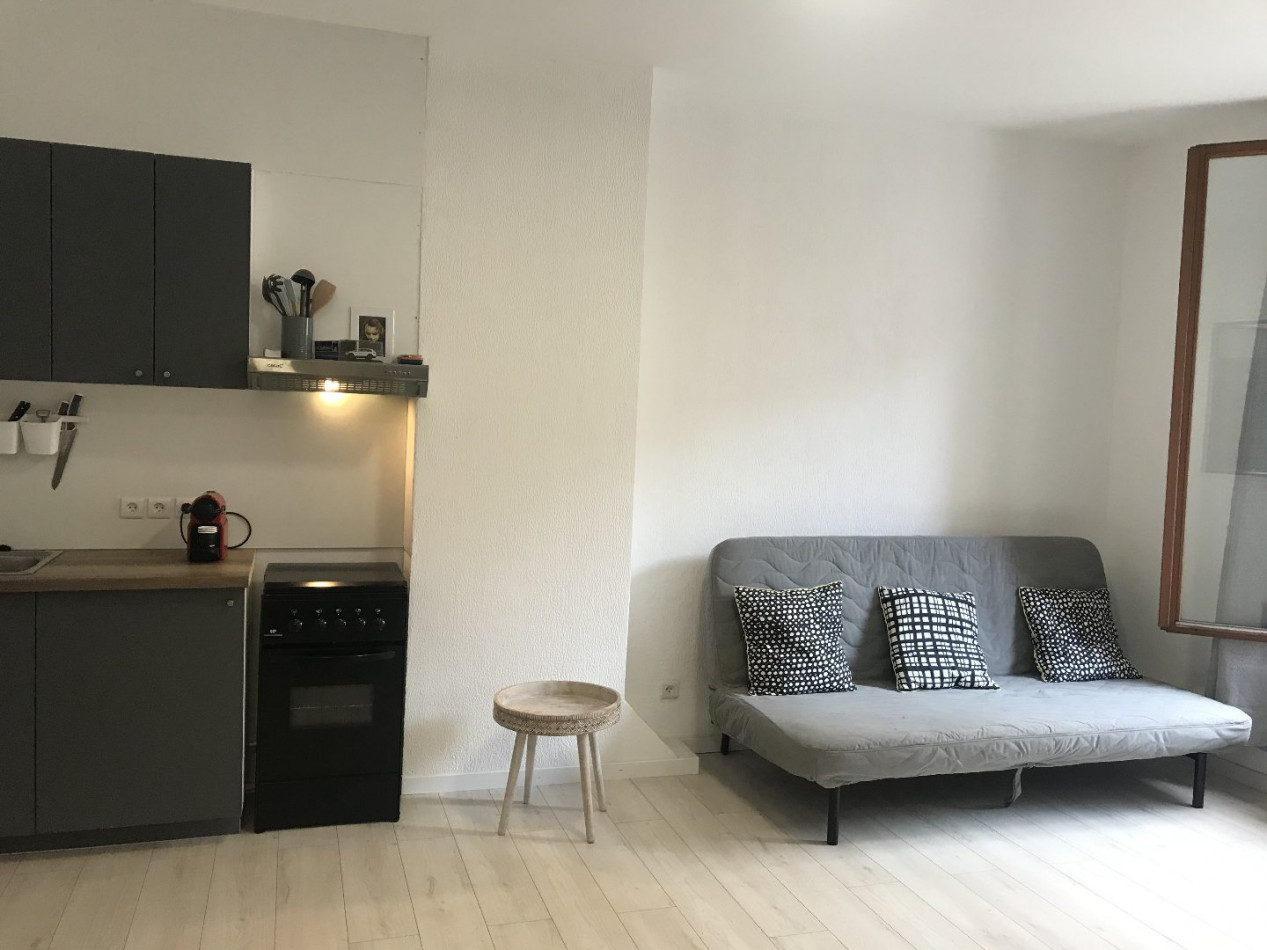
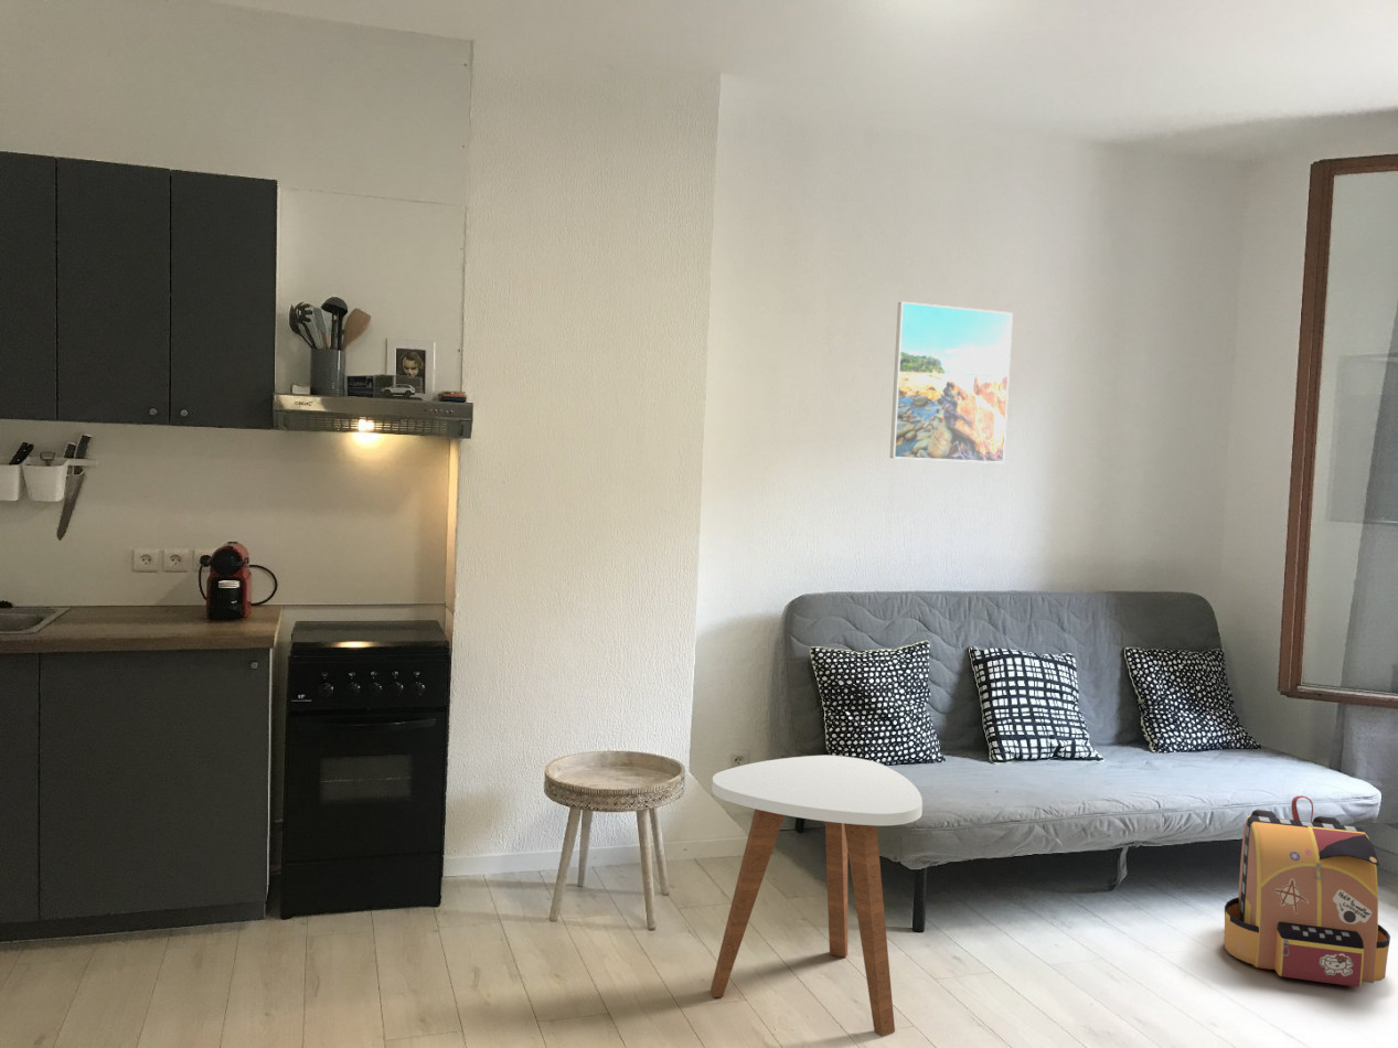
+ side table (828, 890)
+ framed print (951, 384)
+ backpack (1304, 879)
